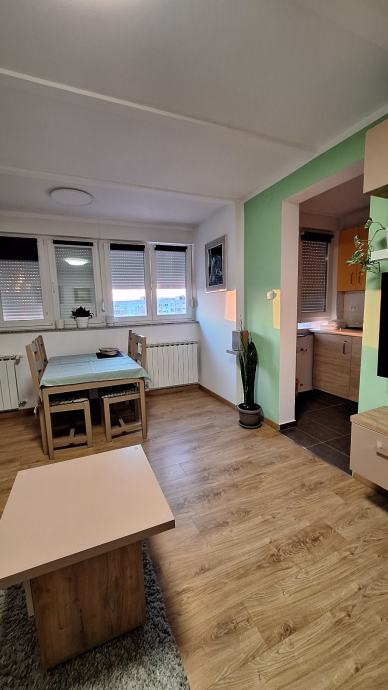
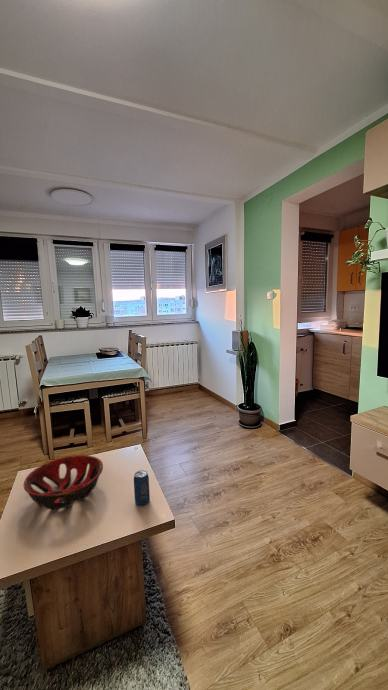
+ beverage can (141, 487)
+ decorative bowl (66, 482)
